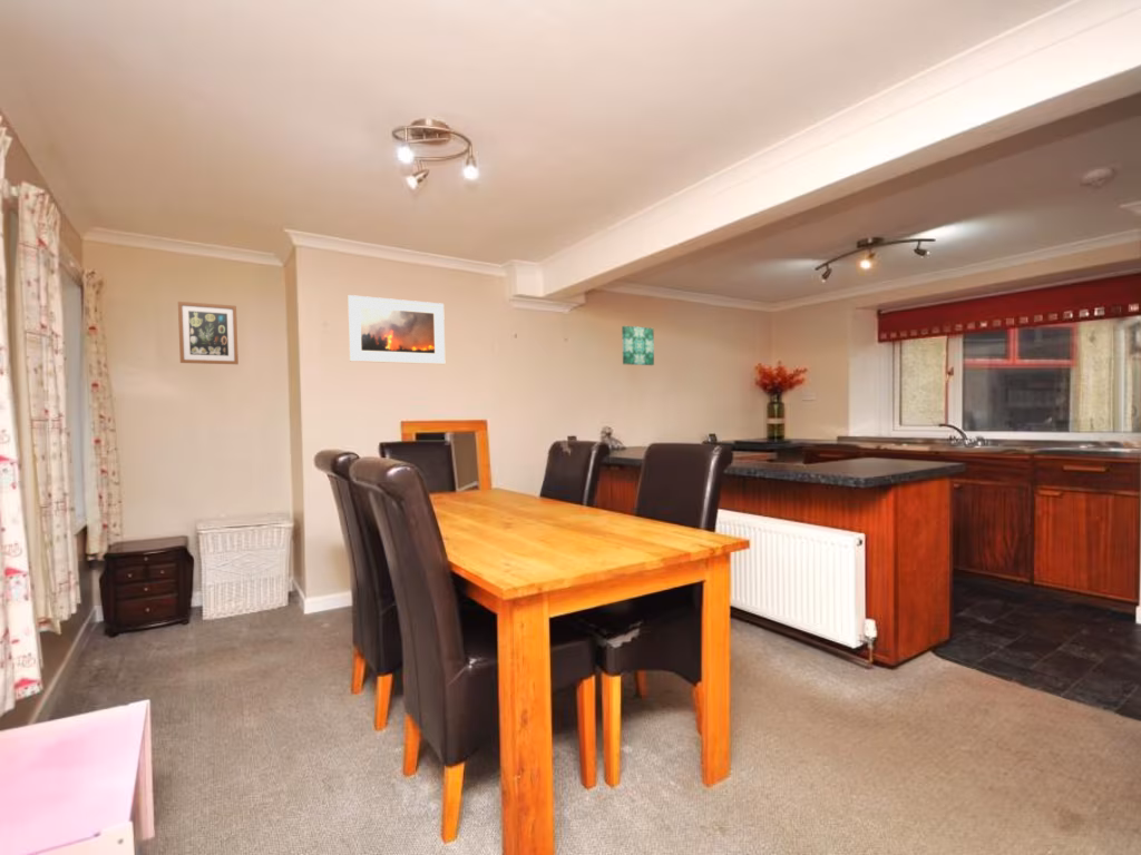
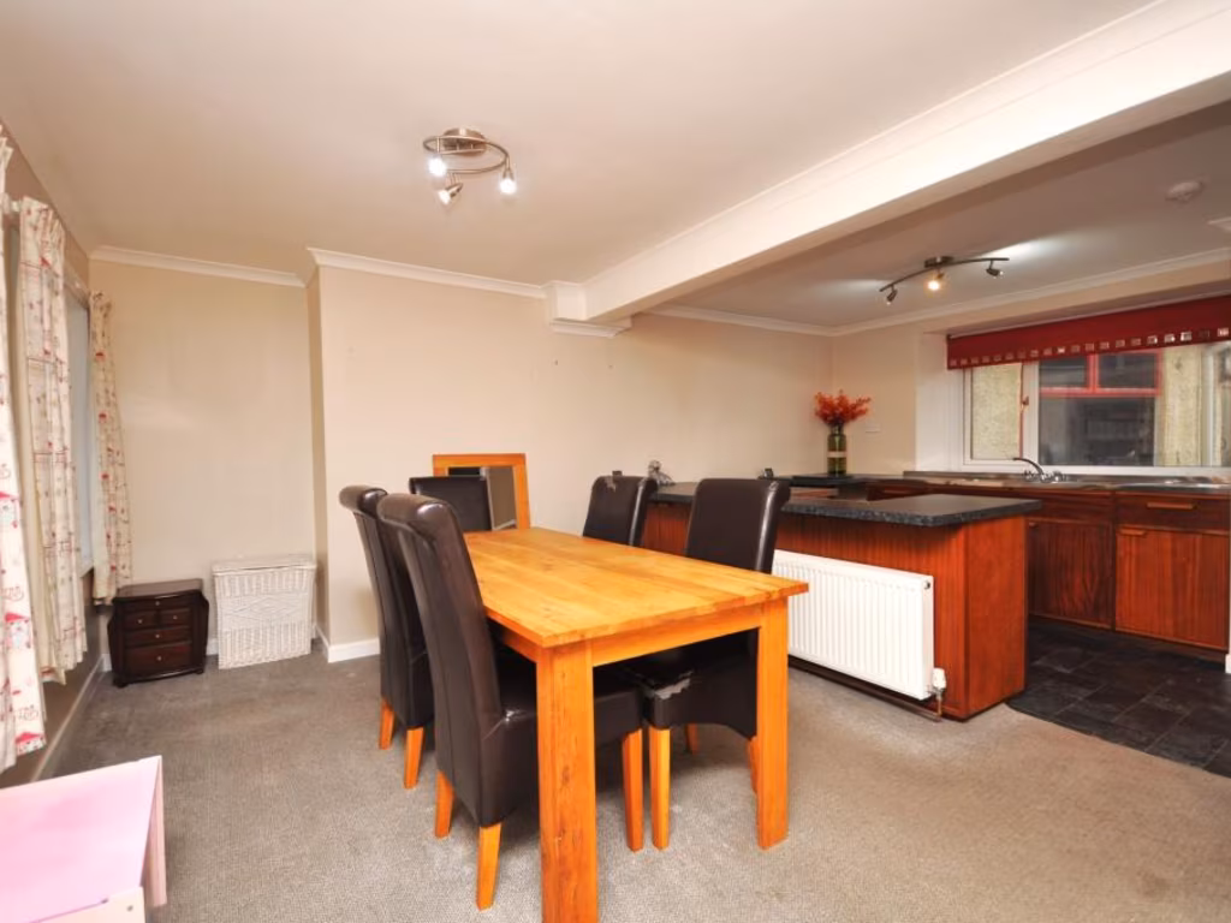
- wall art (637, 345)
- wall art (208, 333)
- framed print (398, 331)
